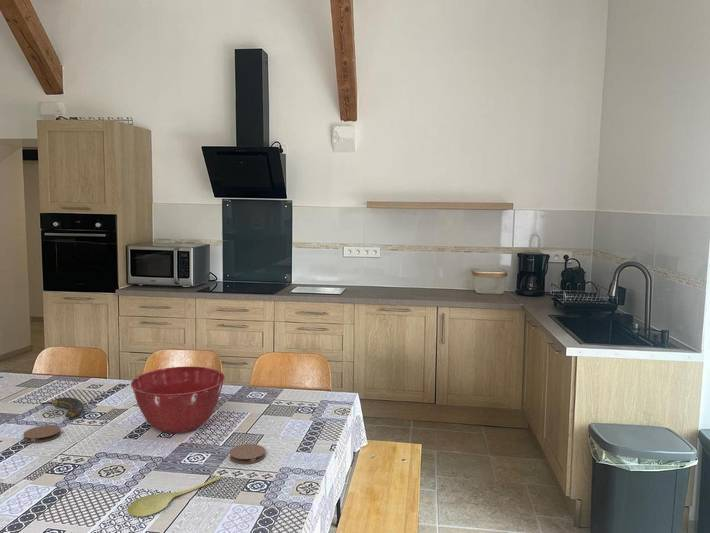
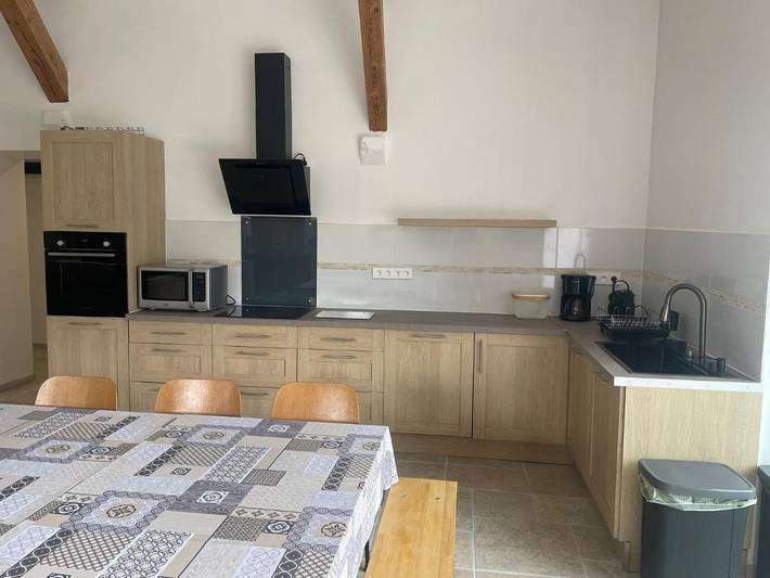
- spoon (177, 493)
- coaster (247, 453)
- coaster (42, 433)
- banana (66, 406)
- mixing bowl (179, 402)
